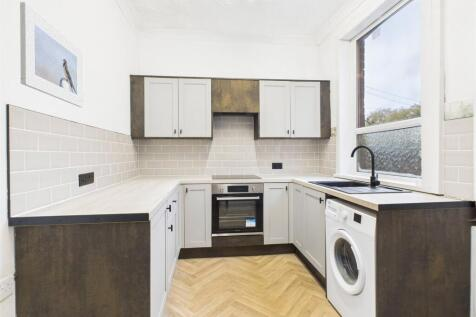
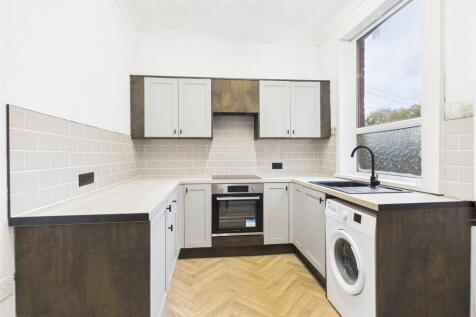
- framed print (58, 64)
